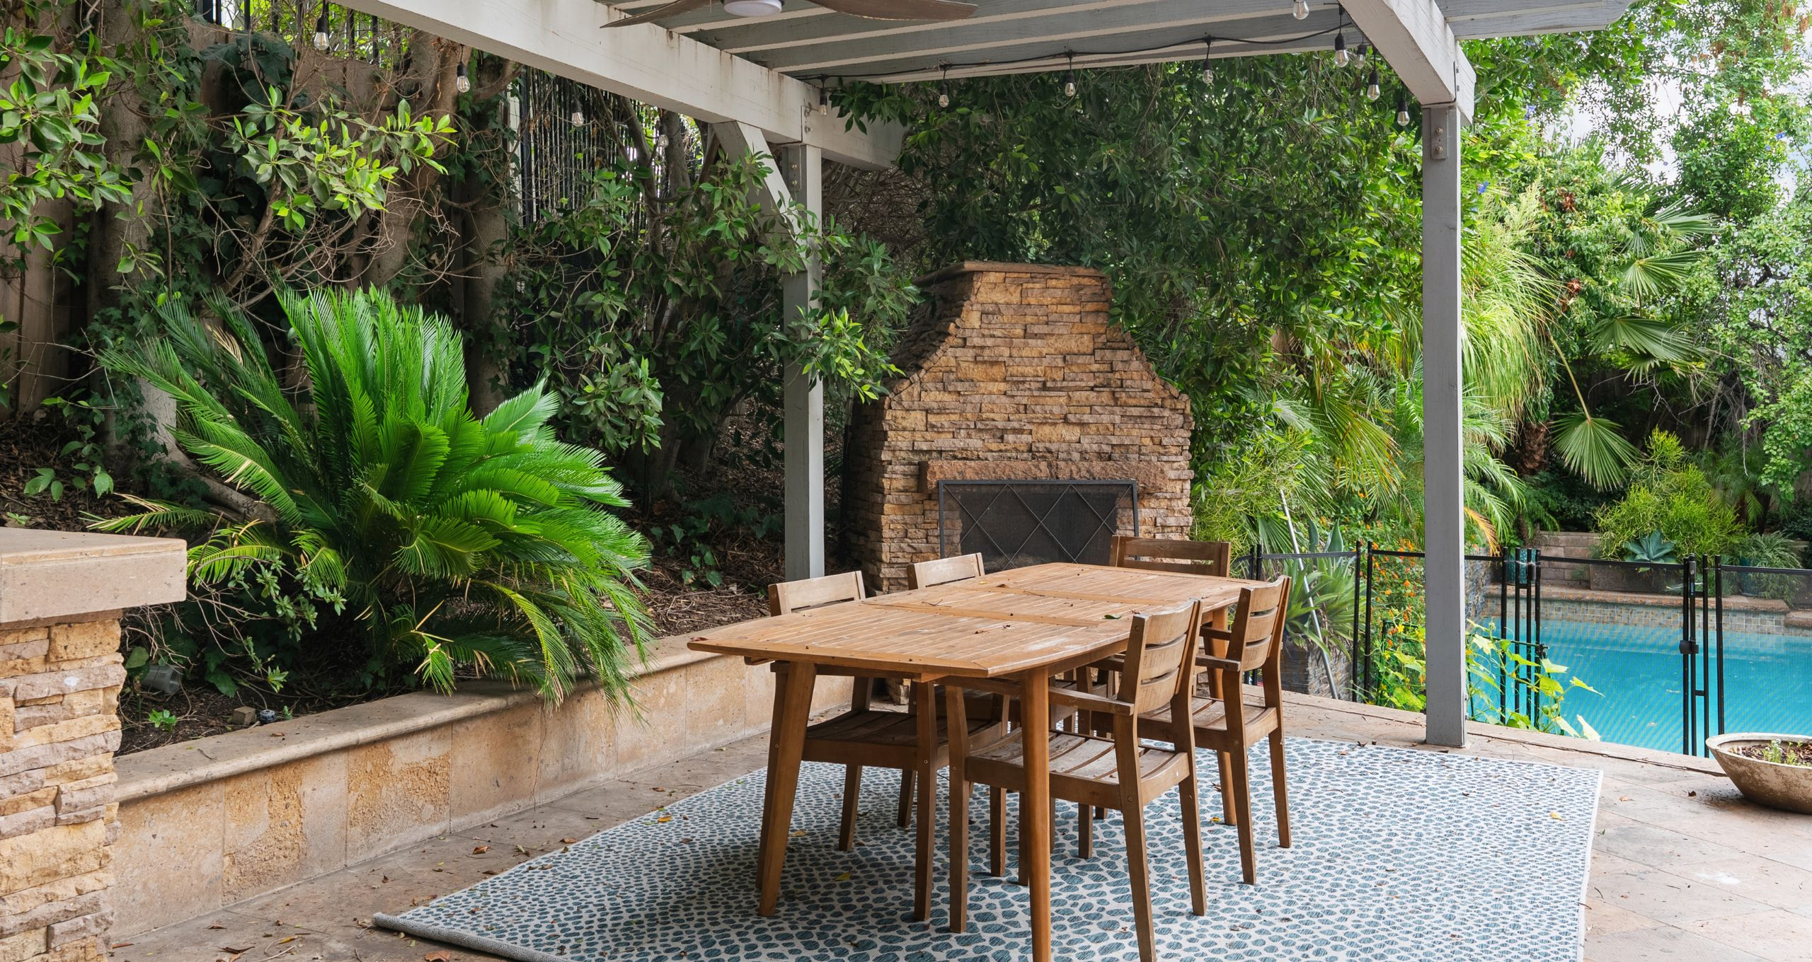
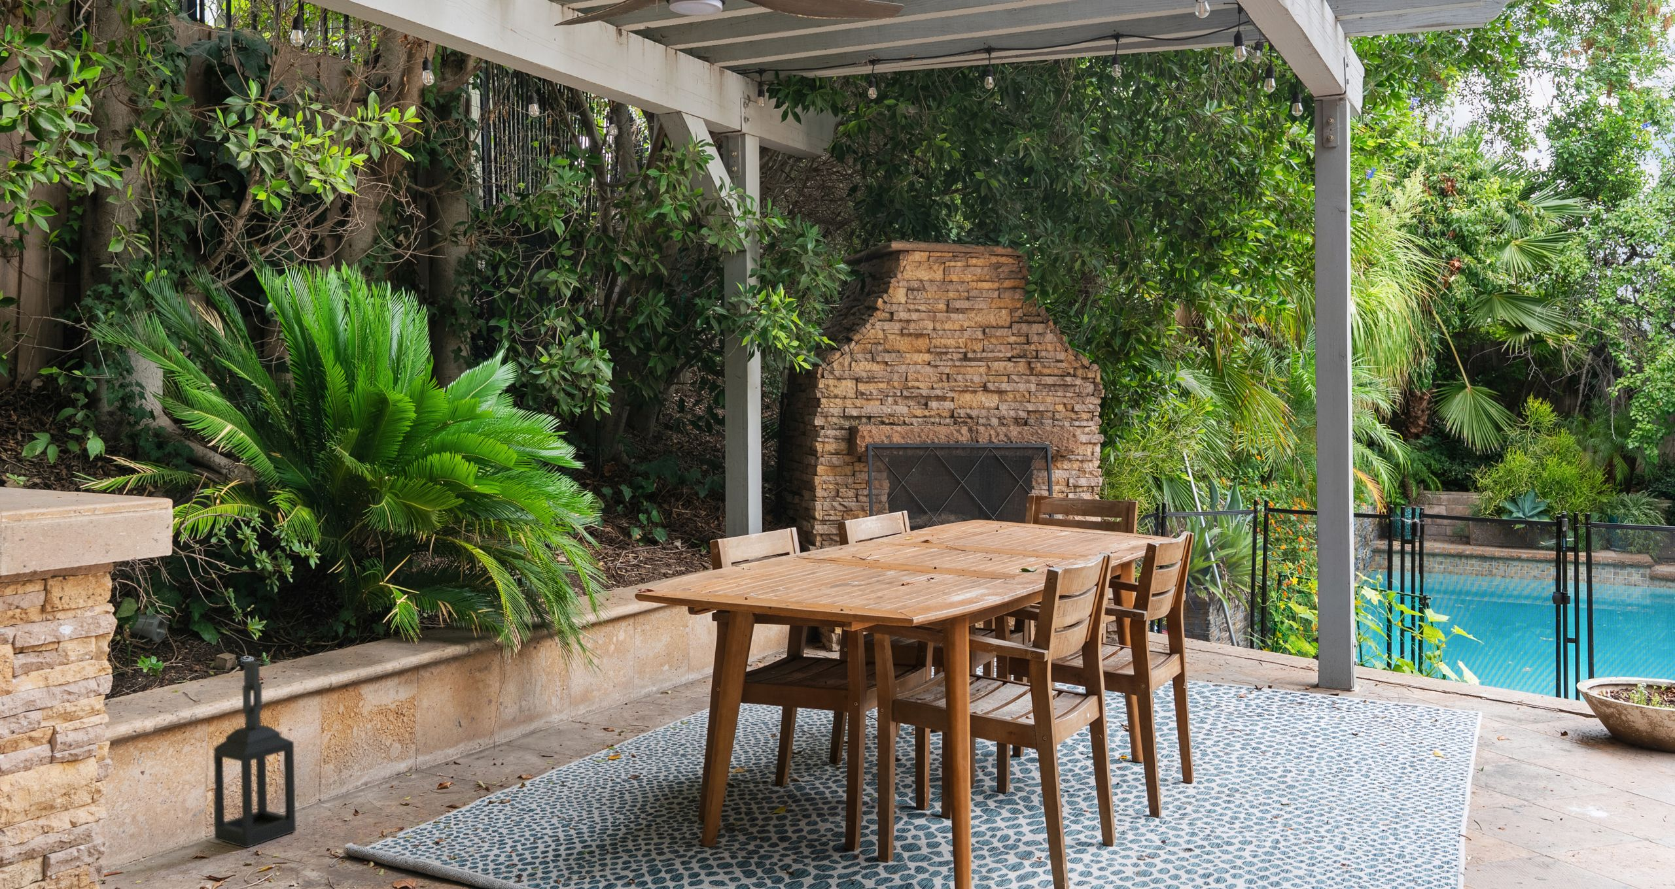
+ lantern (254, 748)
